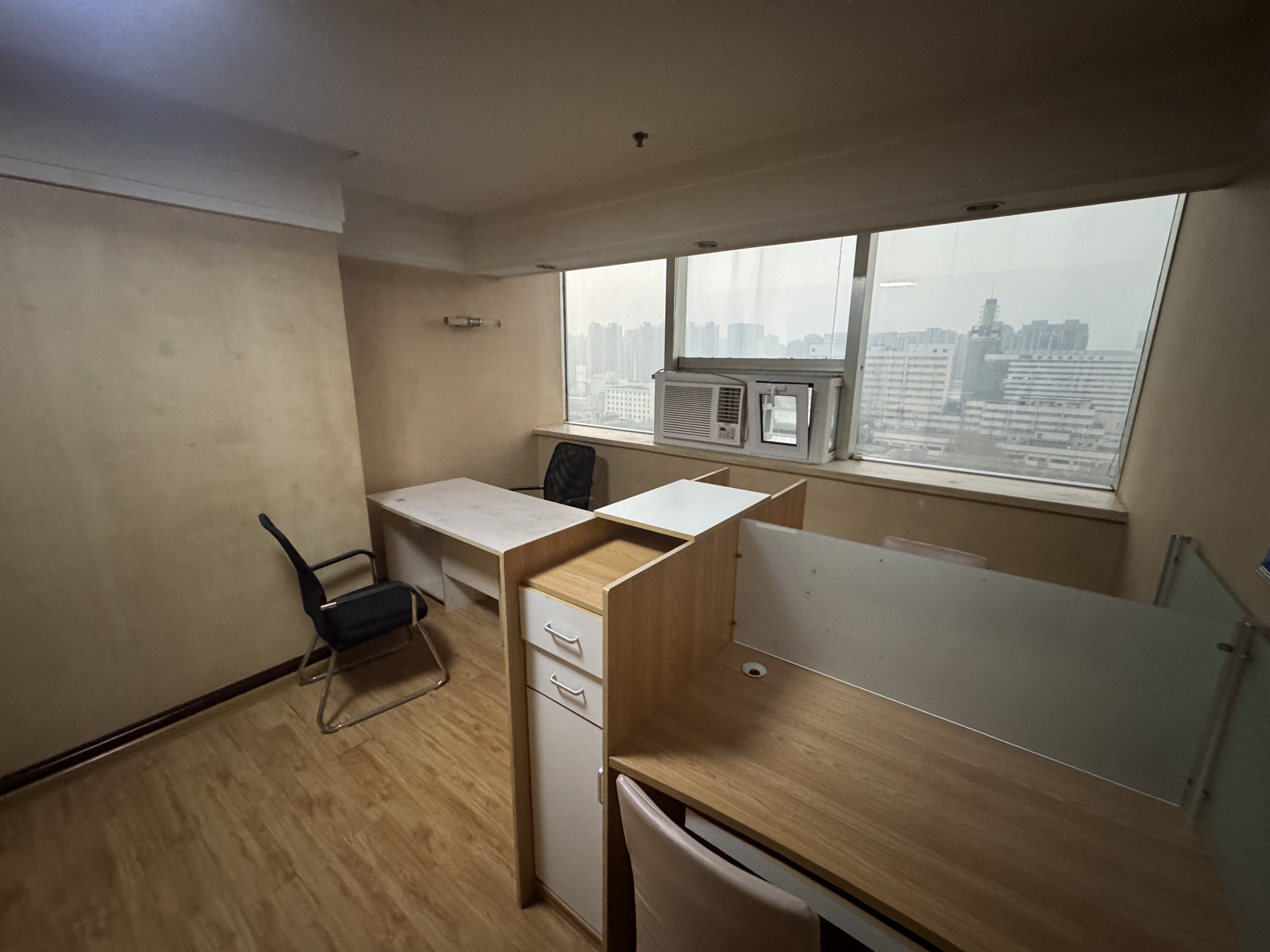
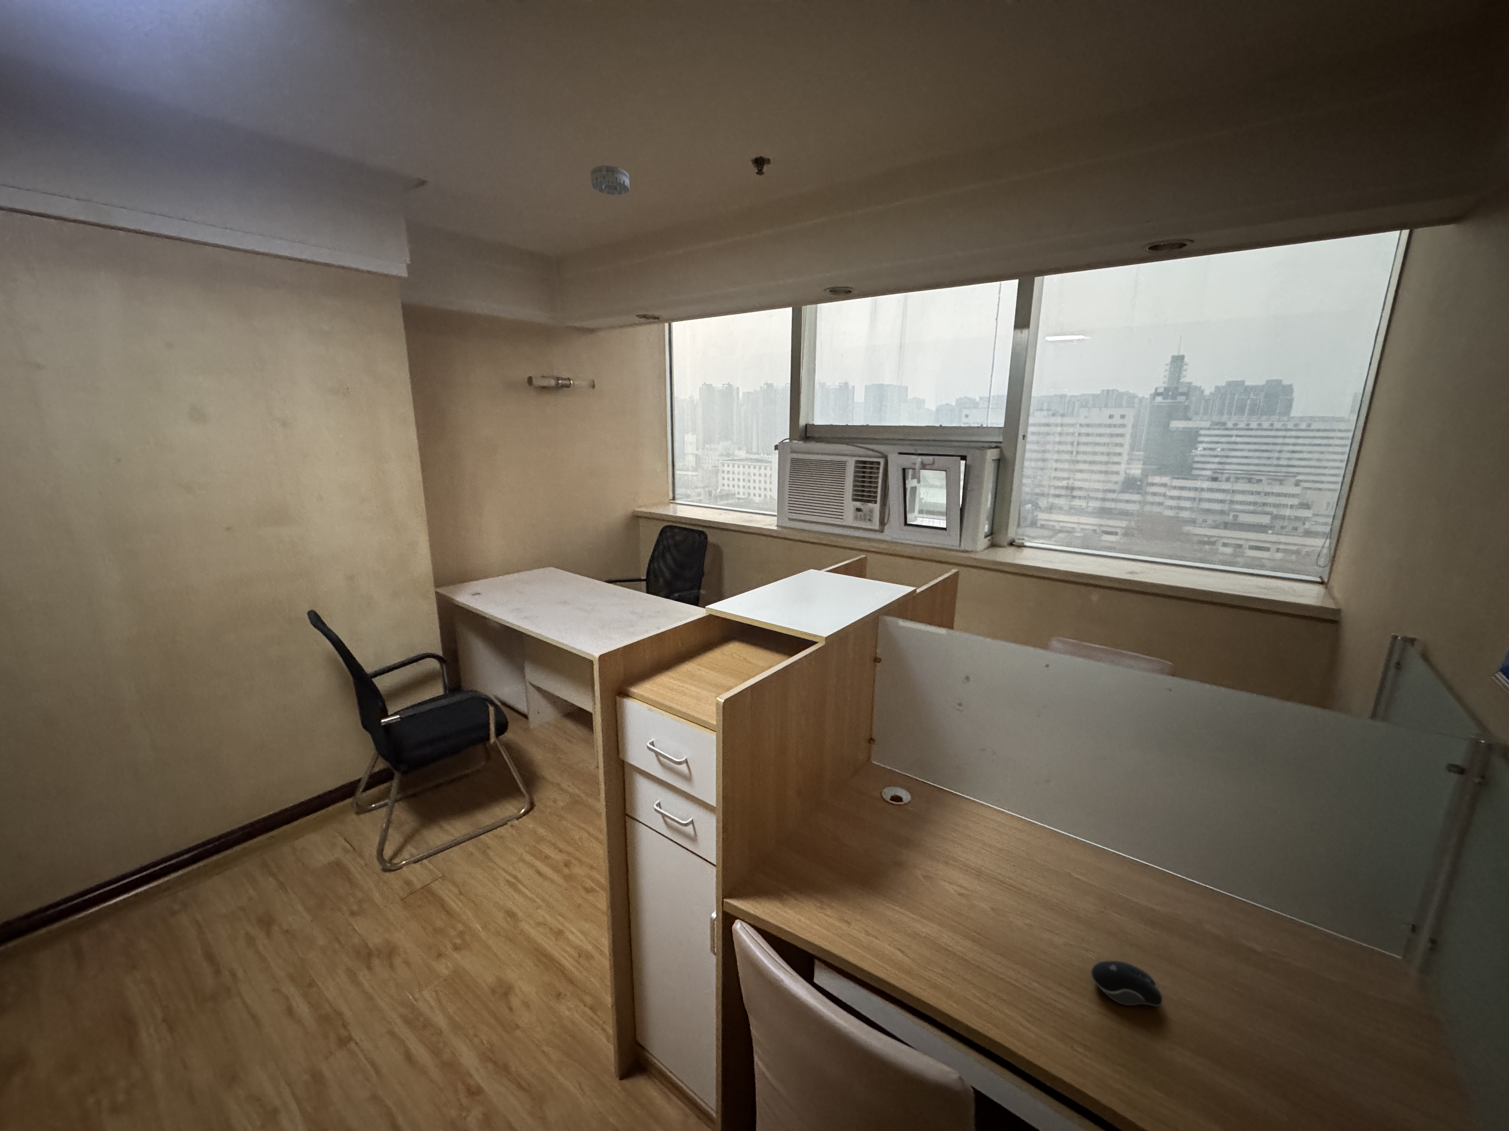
+ computer mouse (1125, 979)
+ smoke detector (610, 179)
